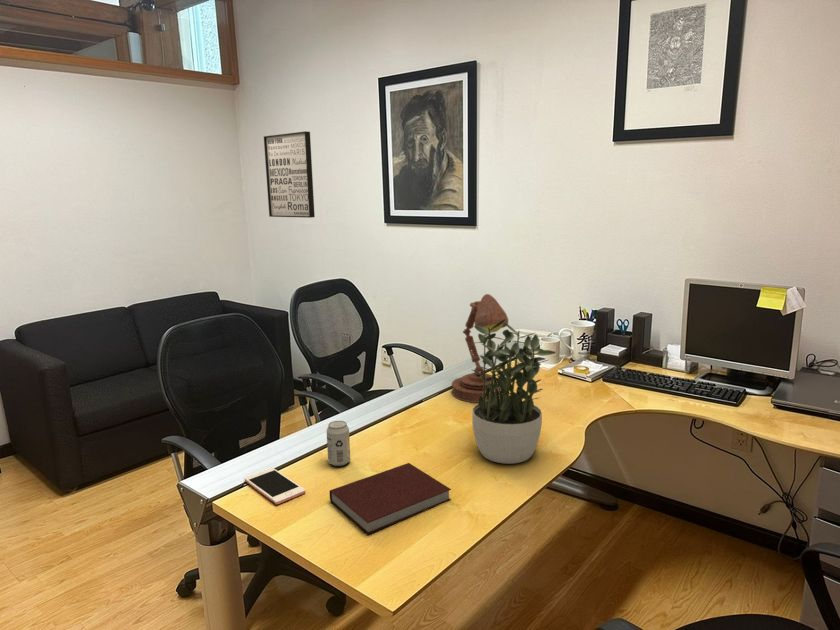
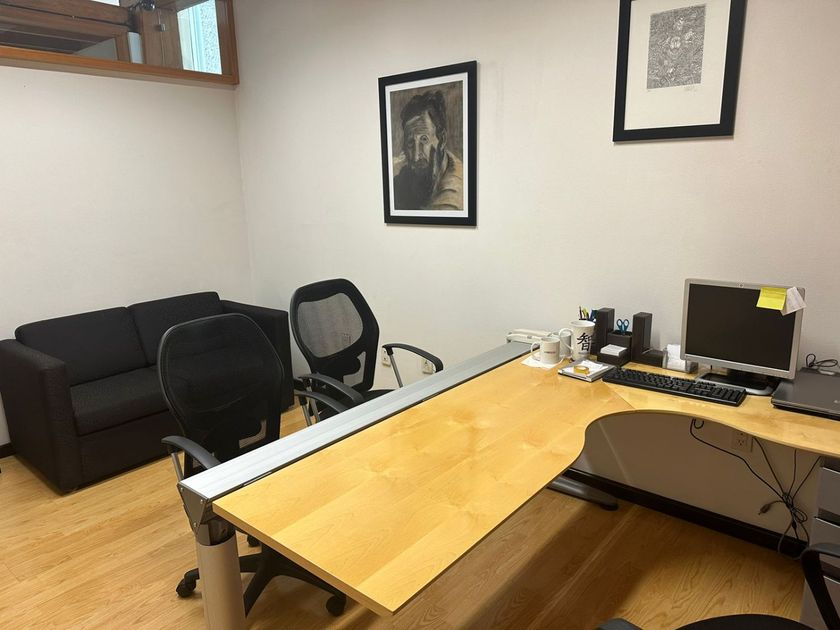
- potted plant (511, 388)
- beverage can (338, 443)
- wall art (288, 176)
- cell phone (274, 485)
- desk lamp (475, 346)
- notebook (390, 495)
